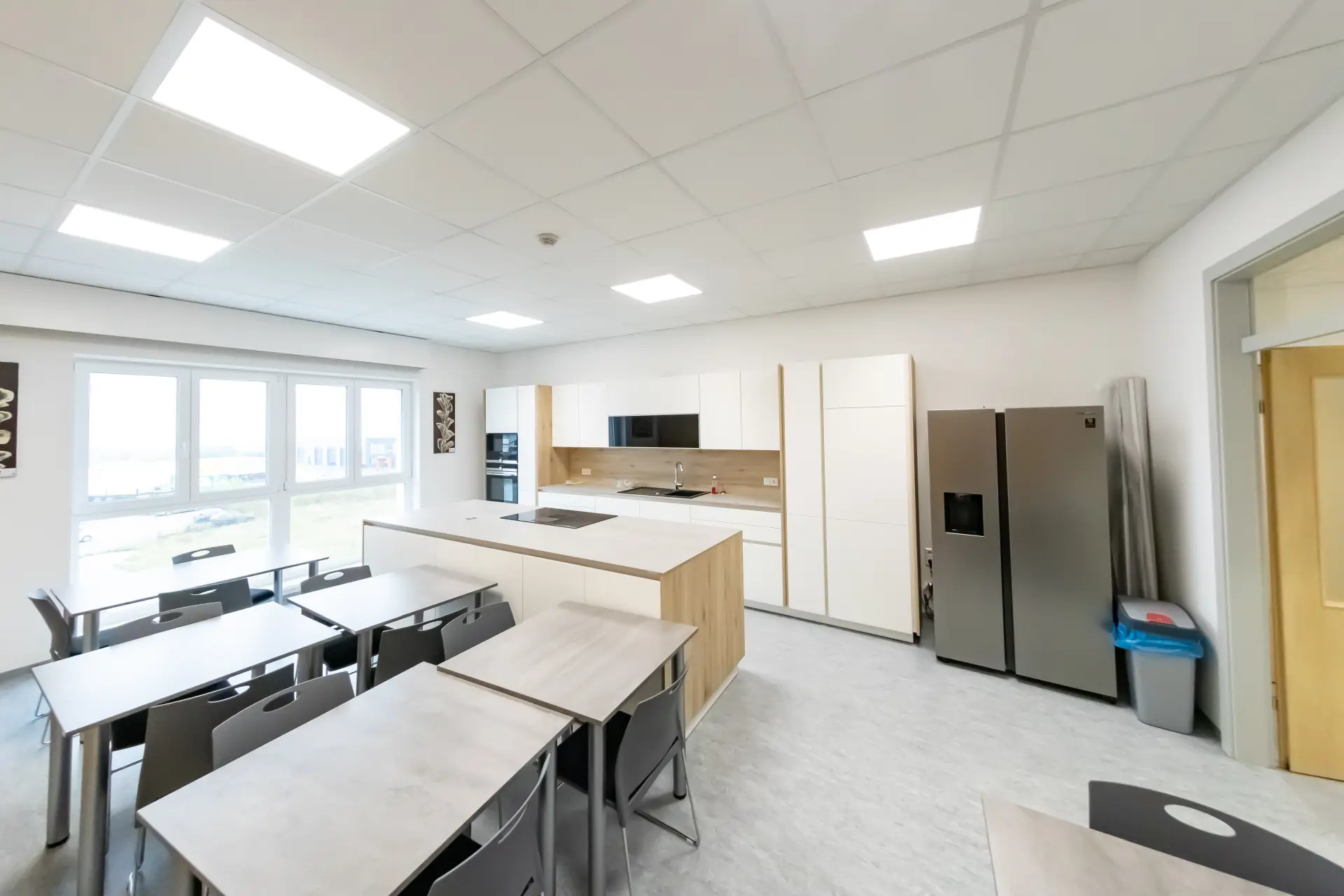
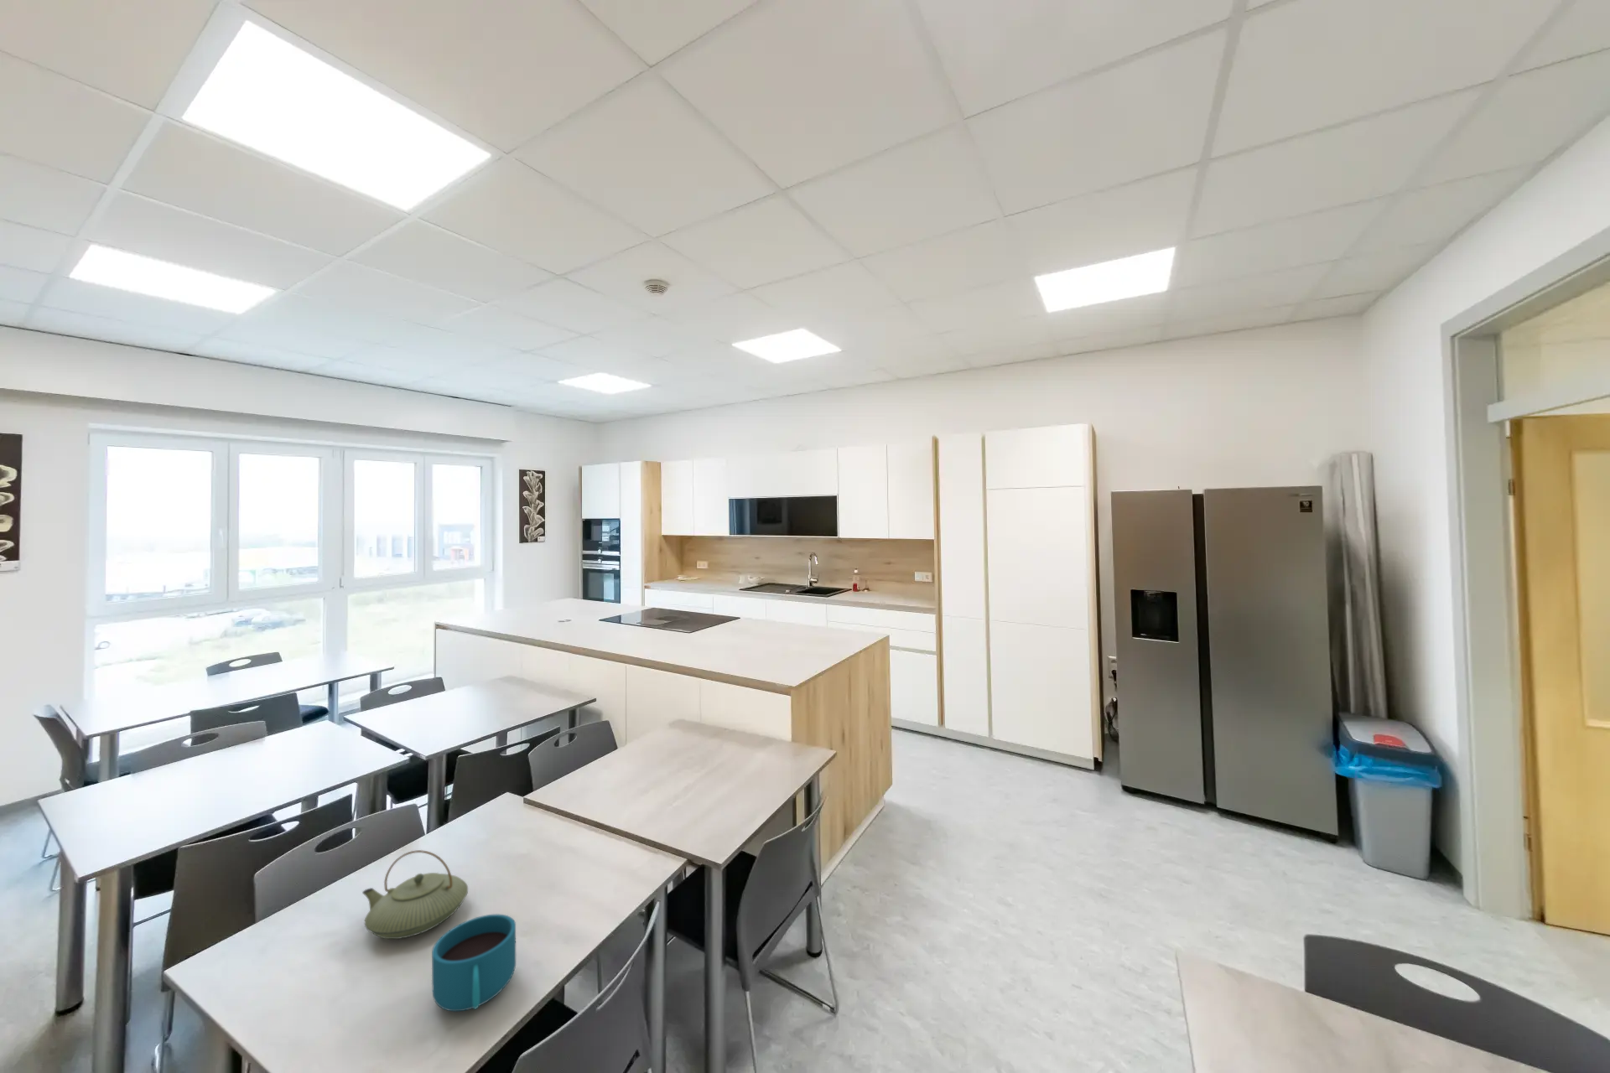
+ teapot (412, 884)
+ cup (476, 971)
